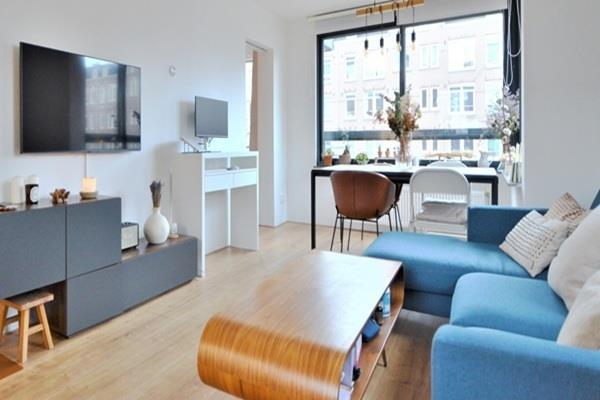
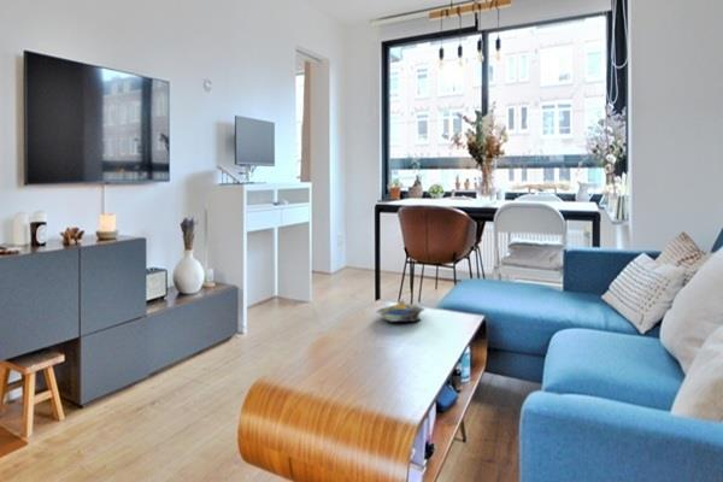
+ decorative bowl (402, 307)
